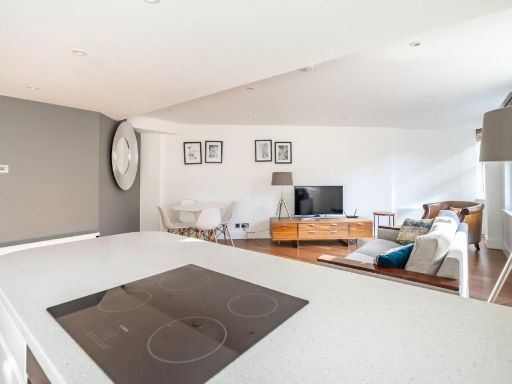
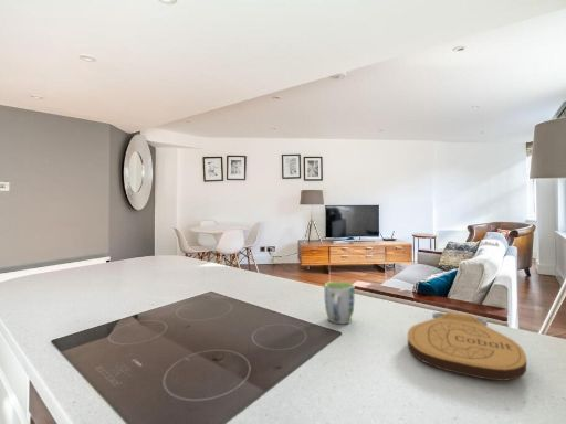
+ key chain (460, 330)
+ mug (338, 303)
